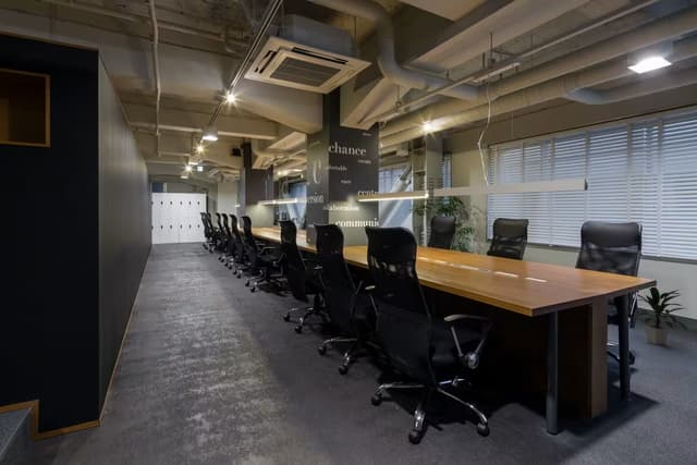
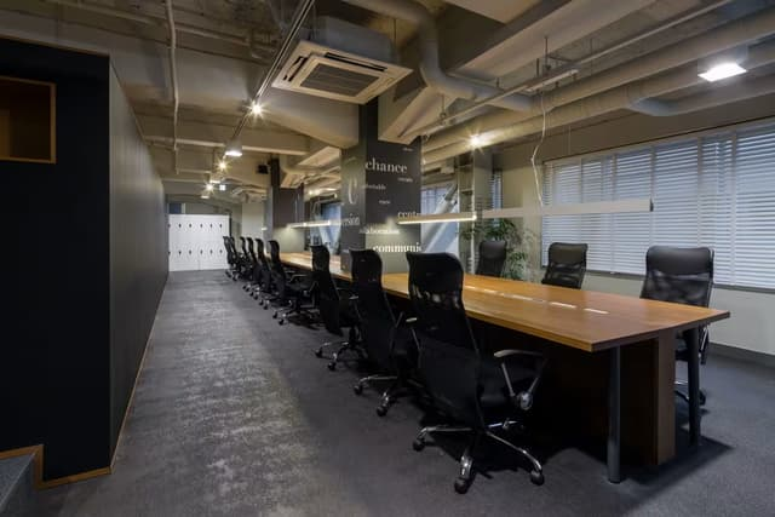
- indoor plant (660, 313)
